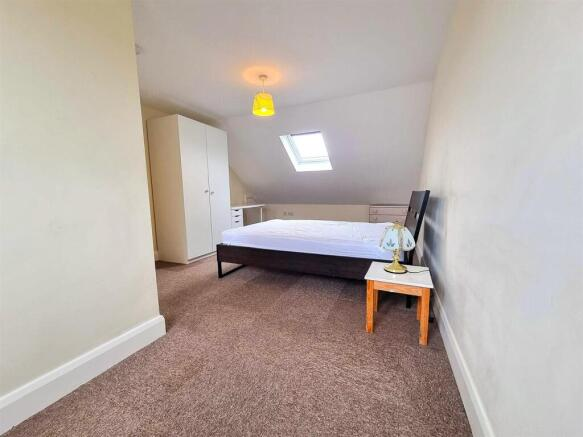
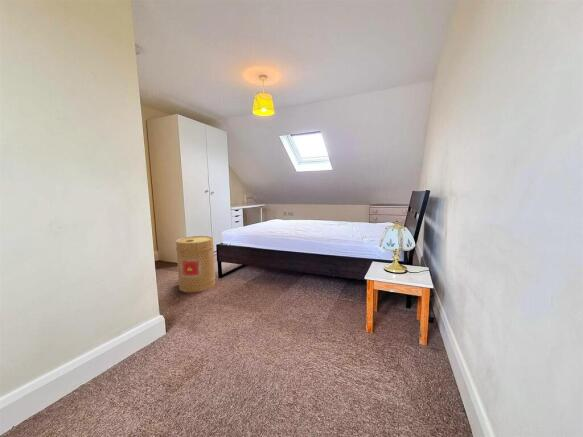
+ basket (196, 262)
